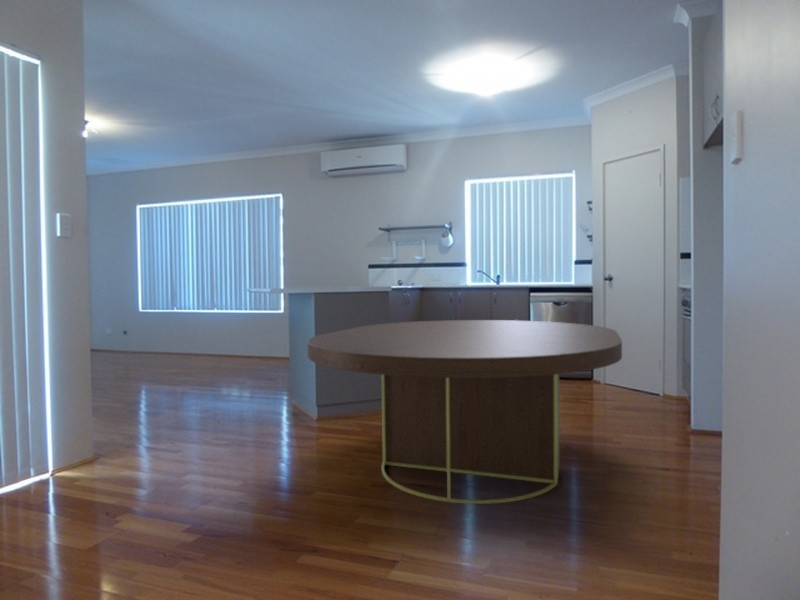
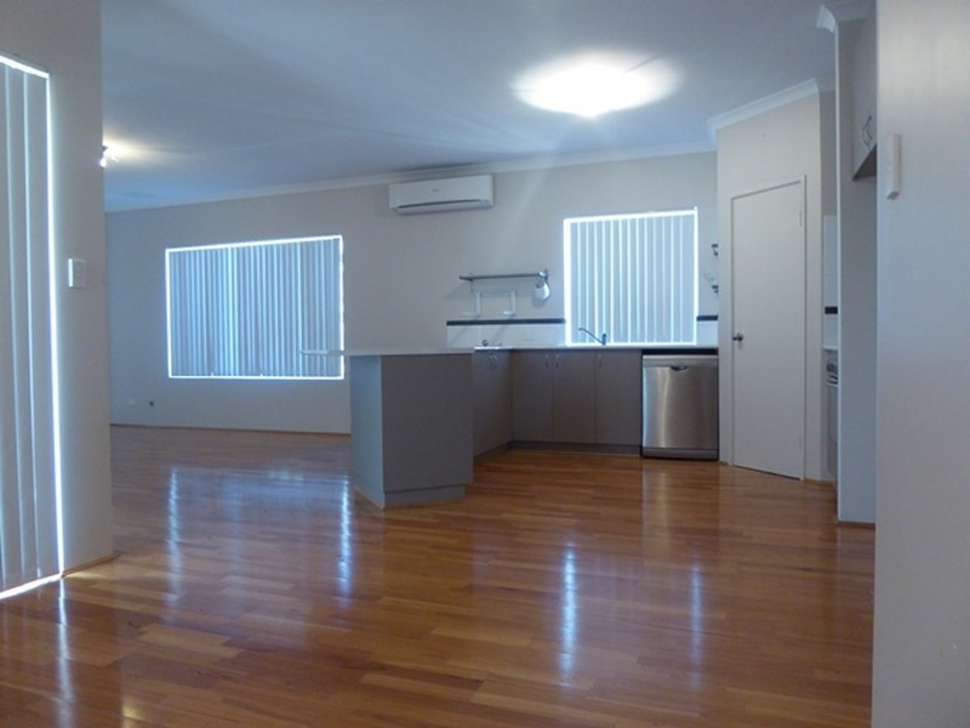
- dining table (468, 400)
